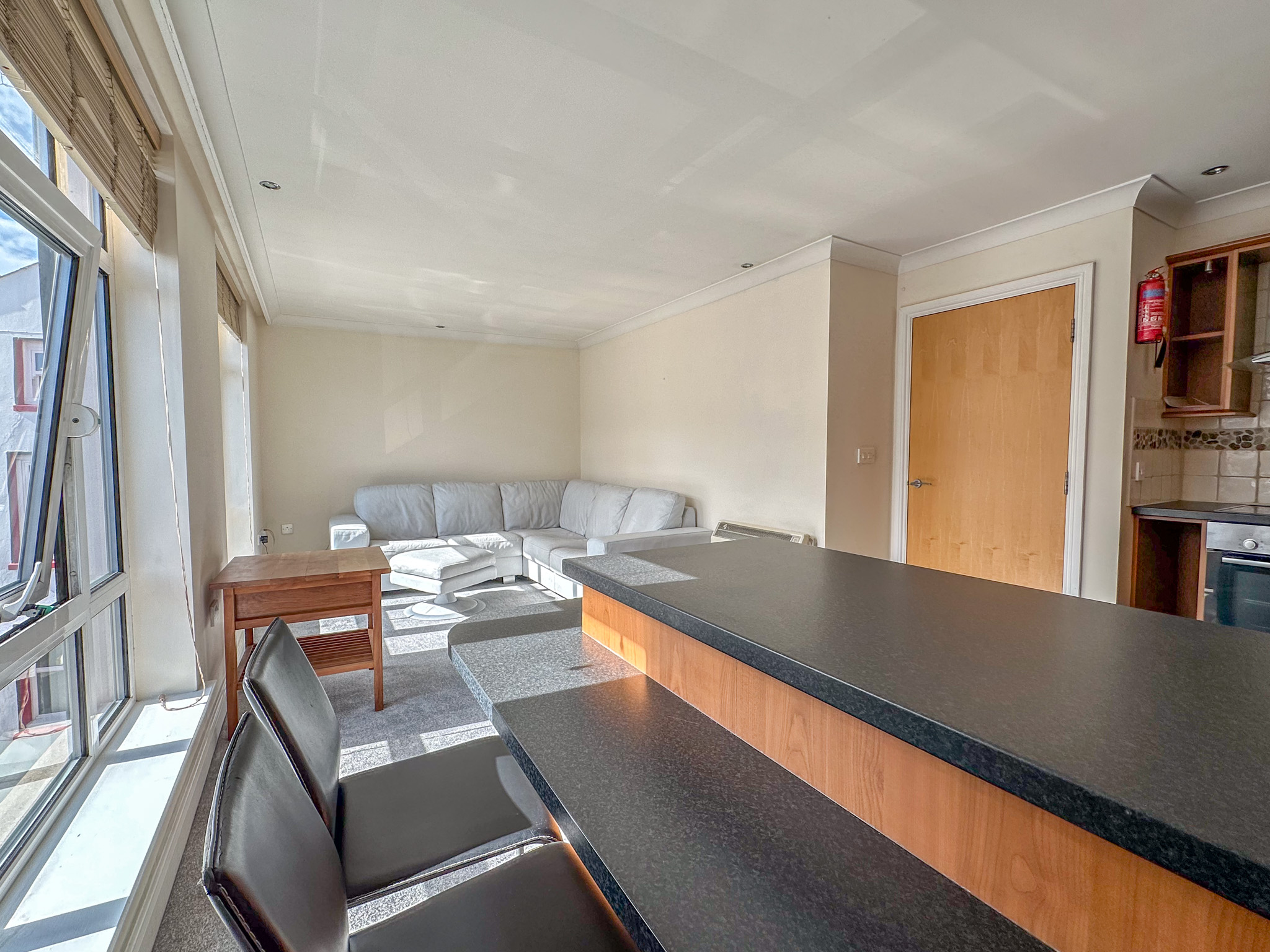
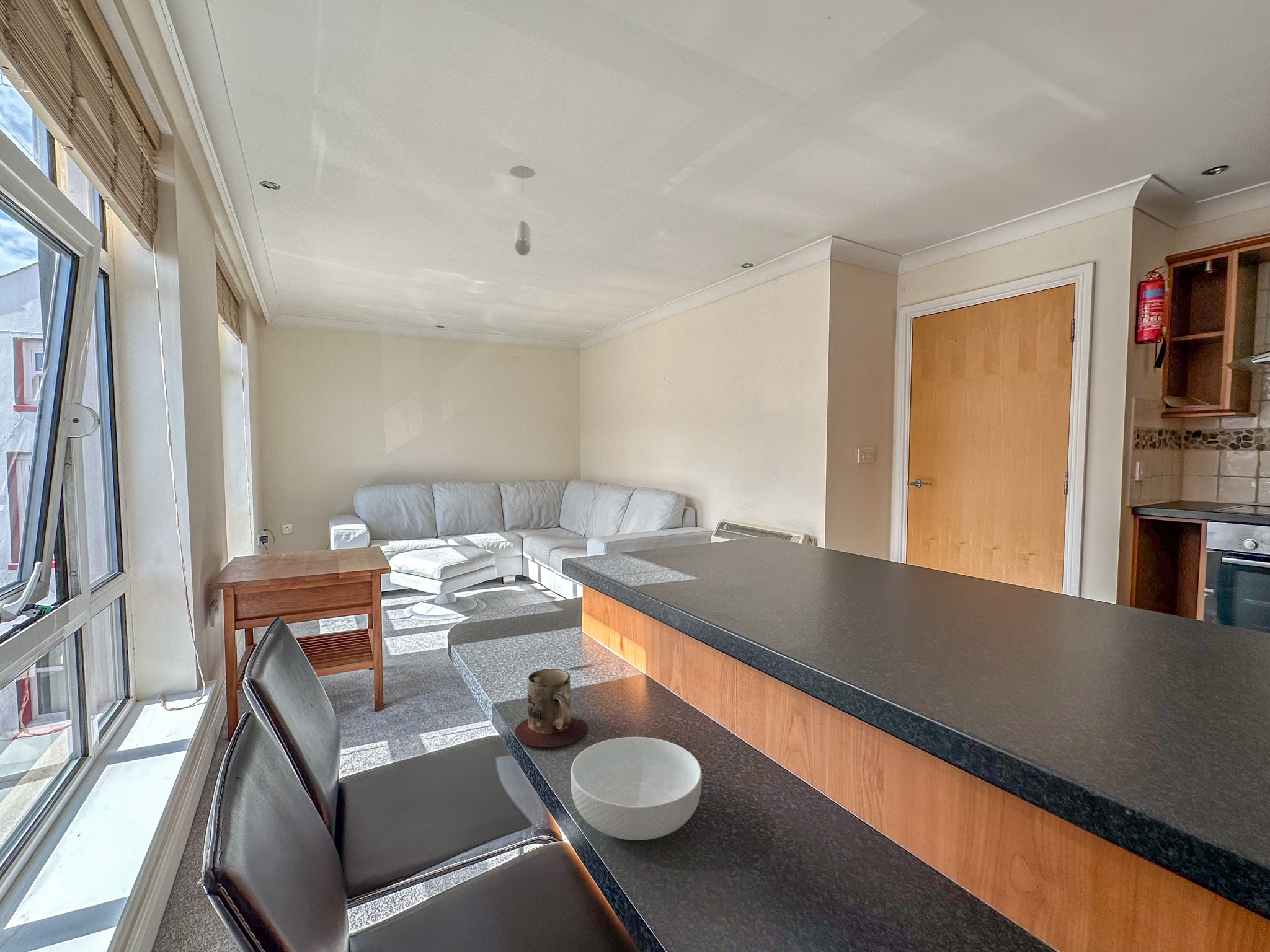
+ cereal bowl (636, 793)
+ mug (551, 704)
+ pendant light (522, 221)
